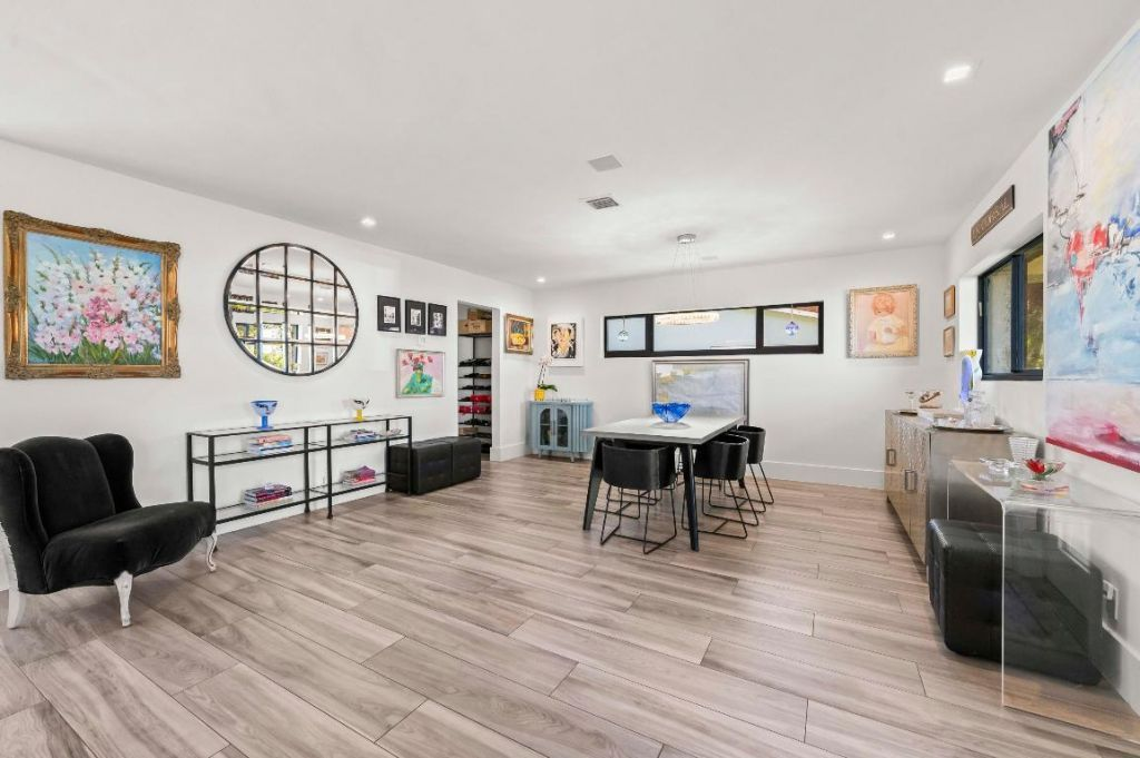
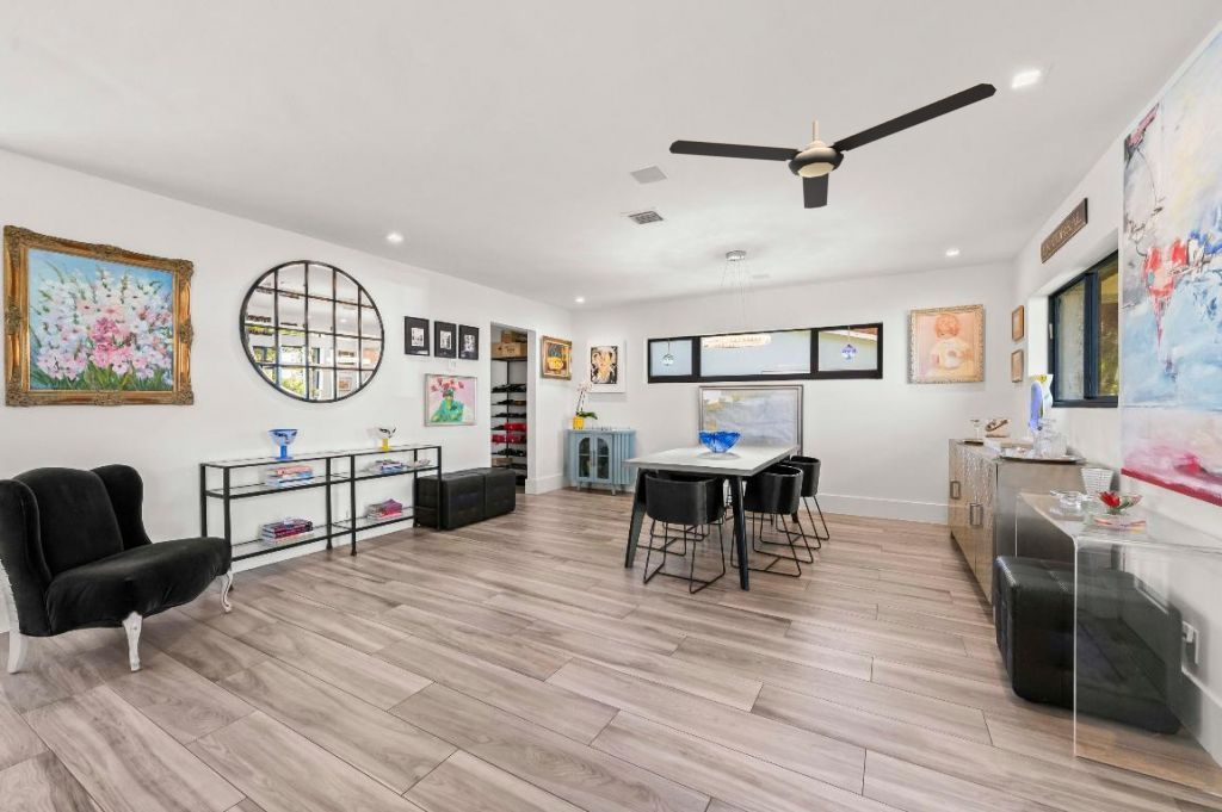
+ ceiling fan (815, 160)
